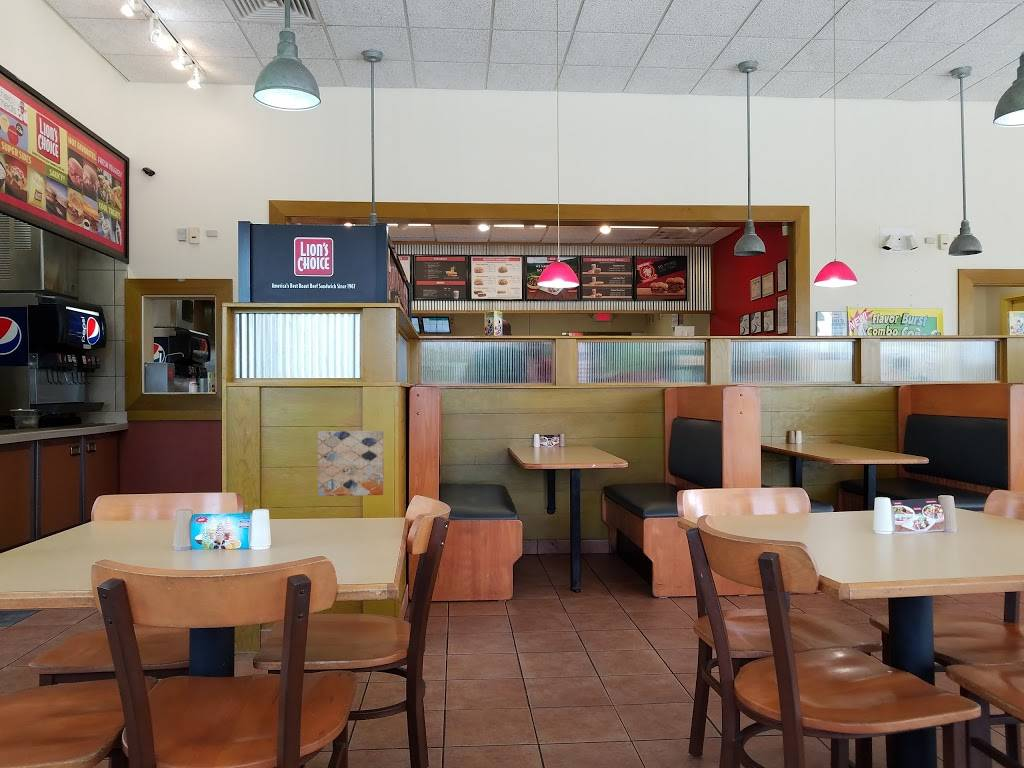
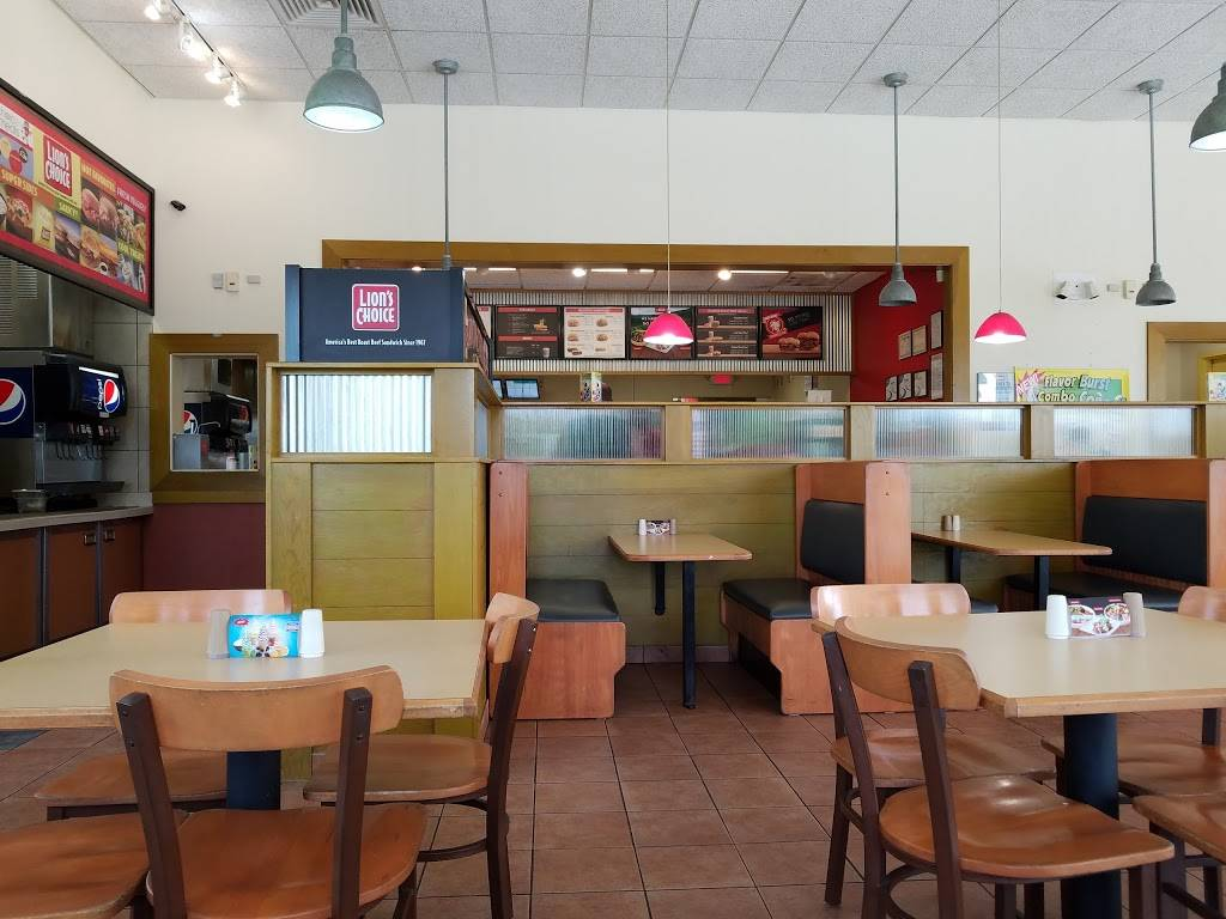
- wall art (350, 463)
